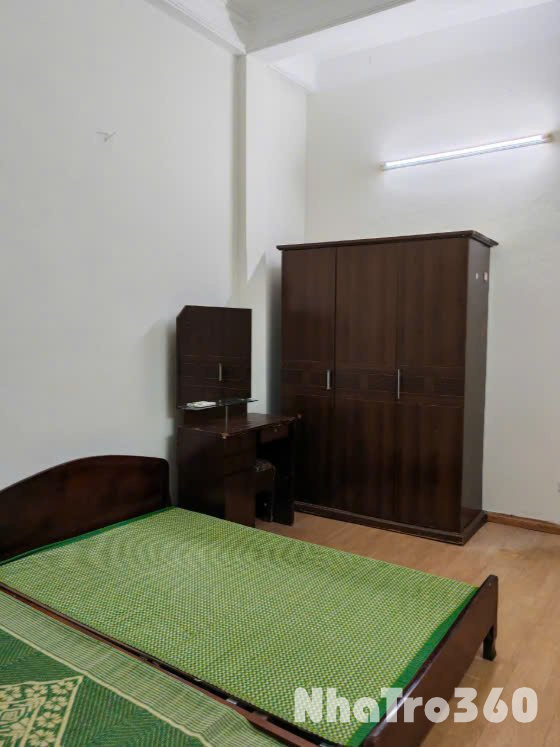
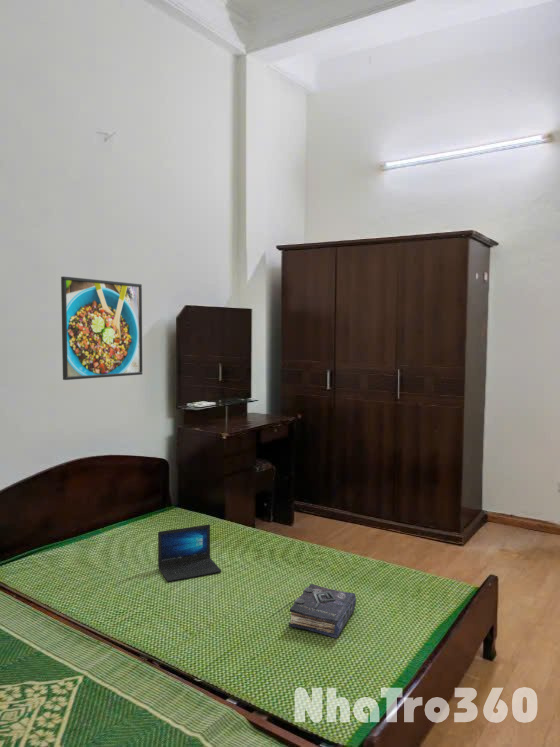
+ book (323, 608)
+ laptop (189, 551)
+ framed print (104, 329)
